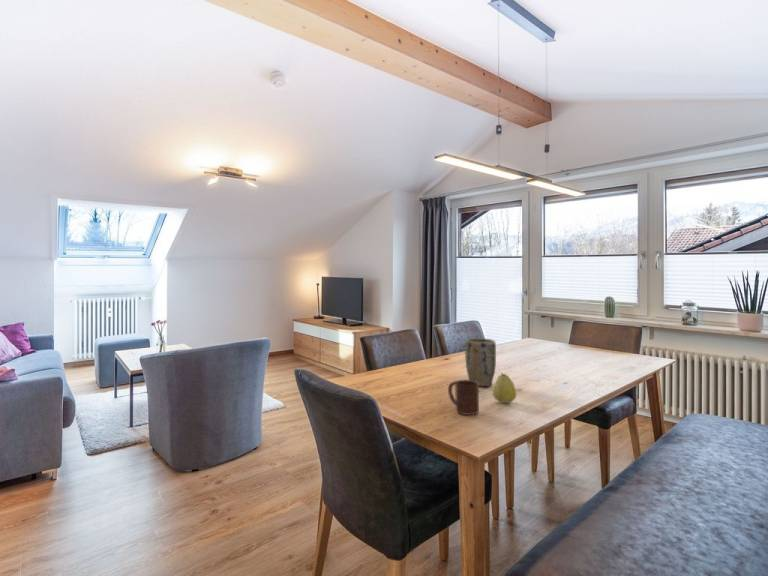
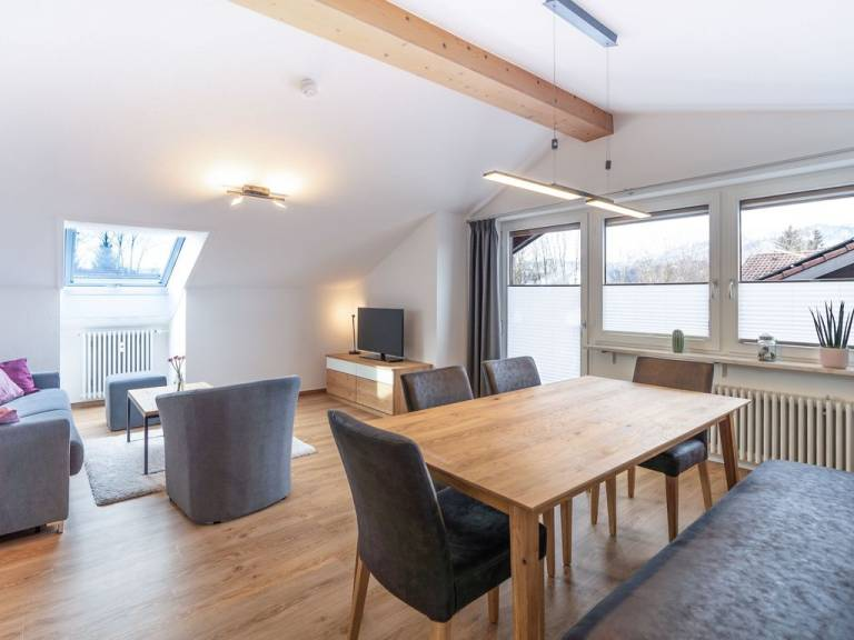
- cup (463, 396)
- plant pot (480, 362)
- fruit (504, 386)
